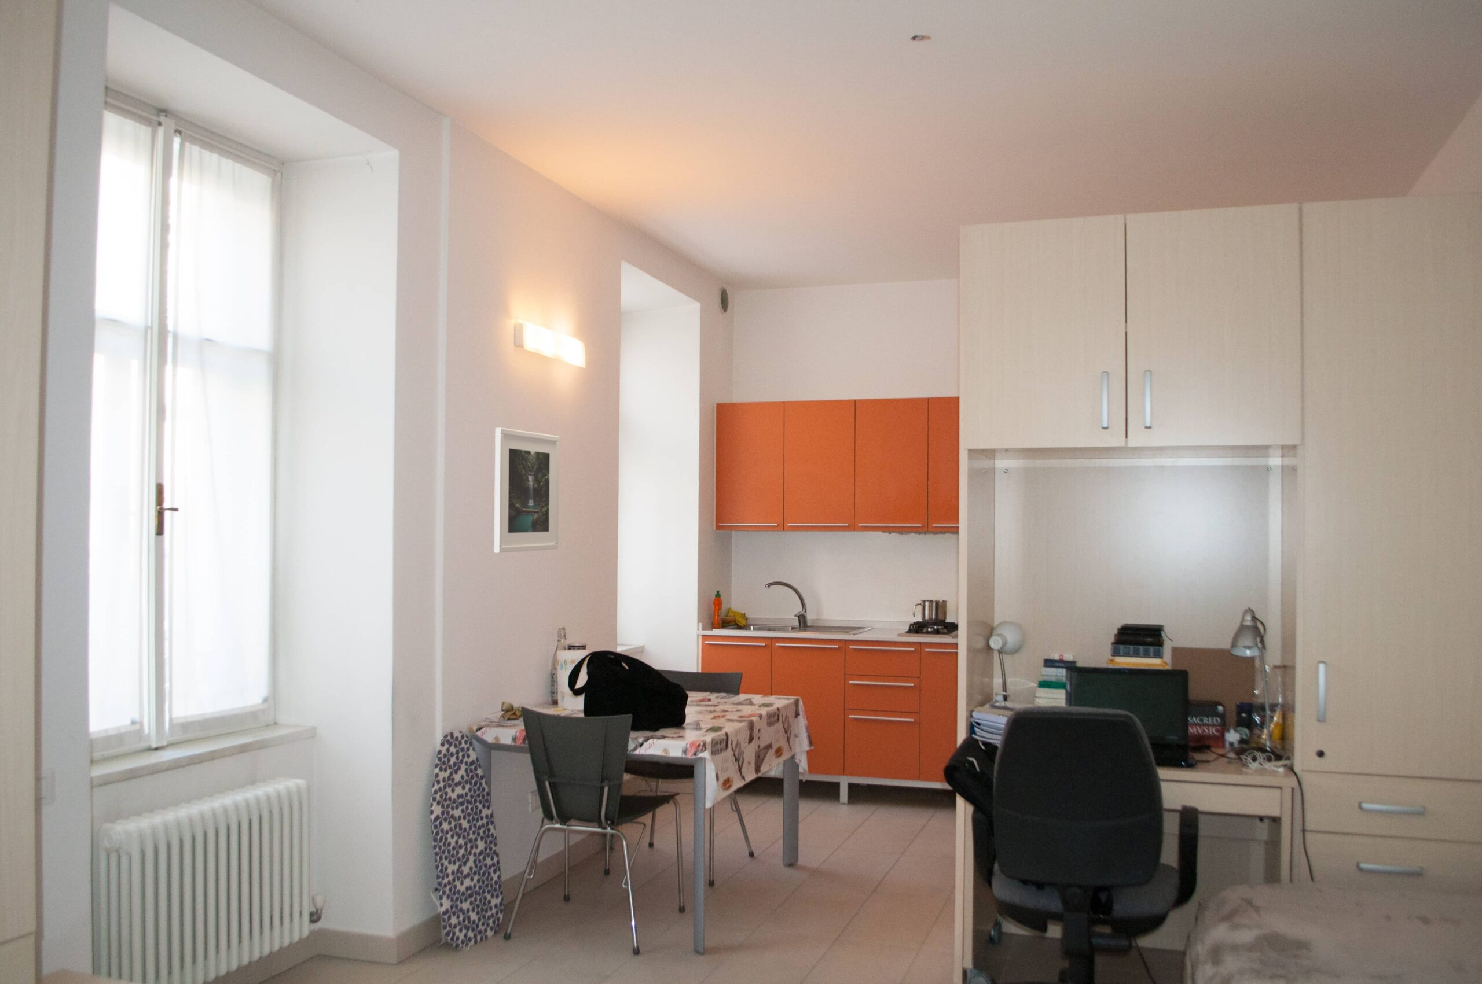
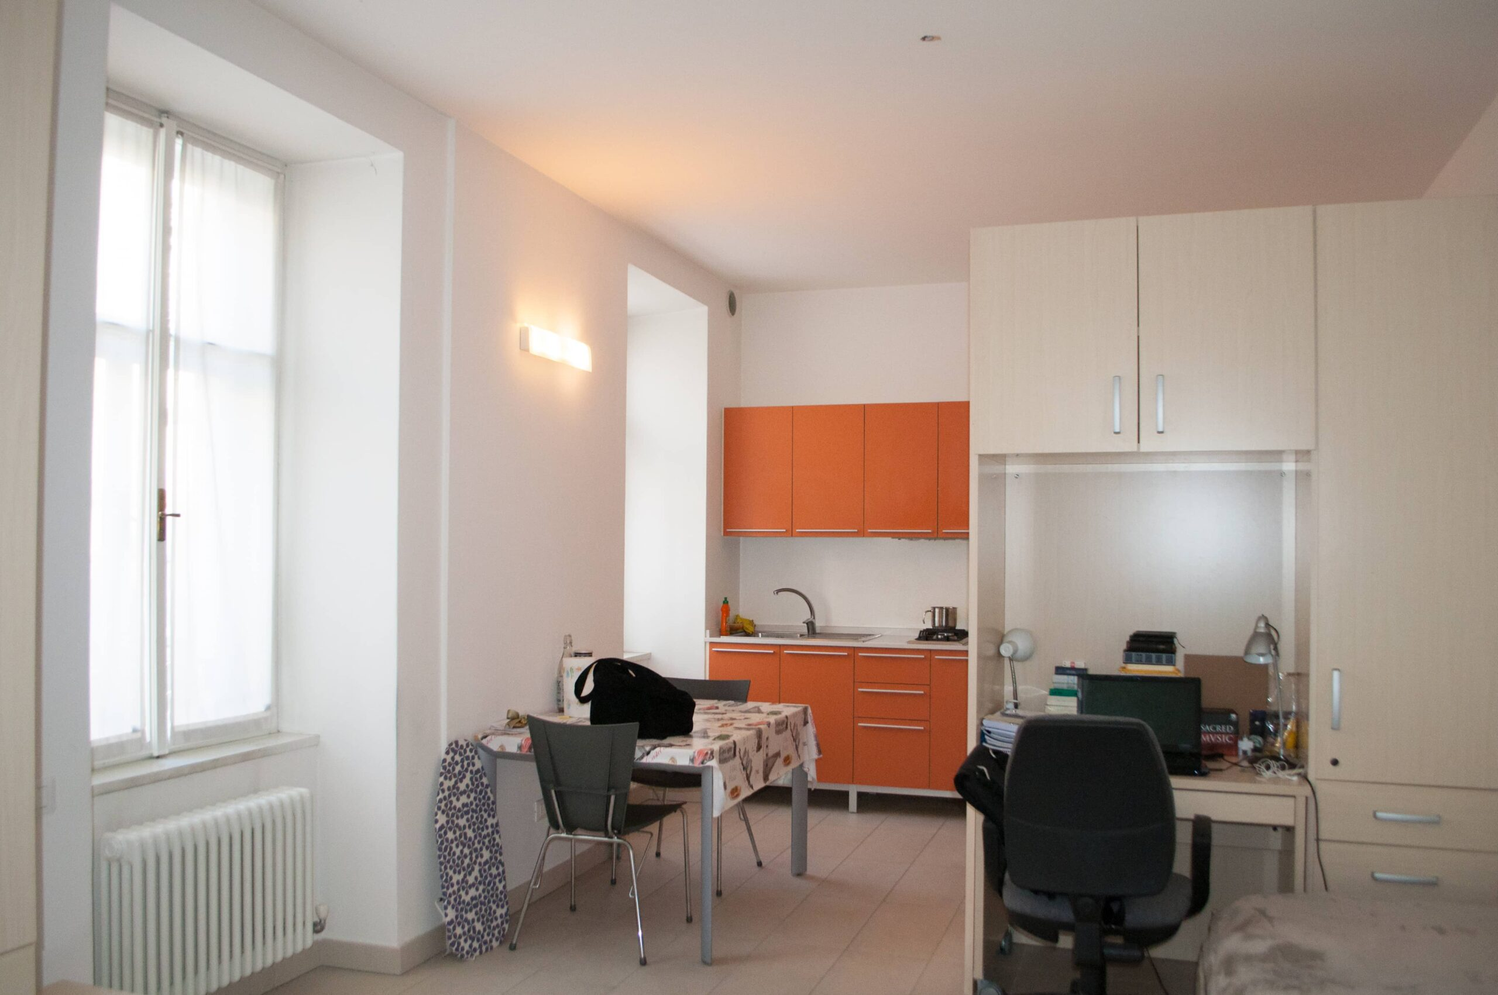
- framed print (528, 491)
